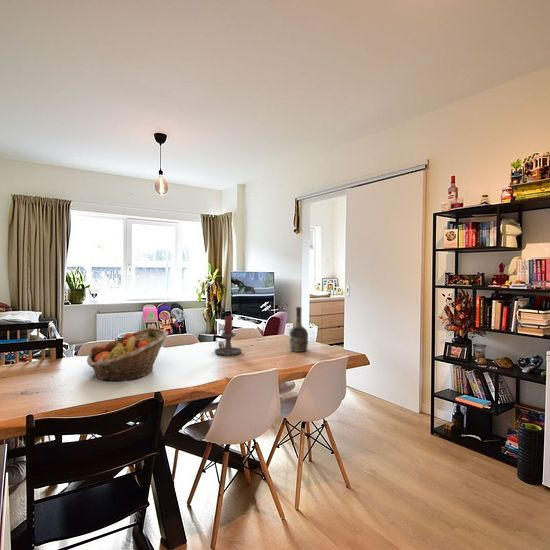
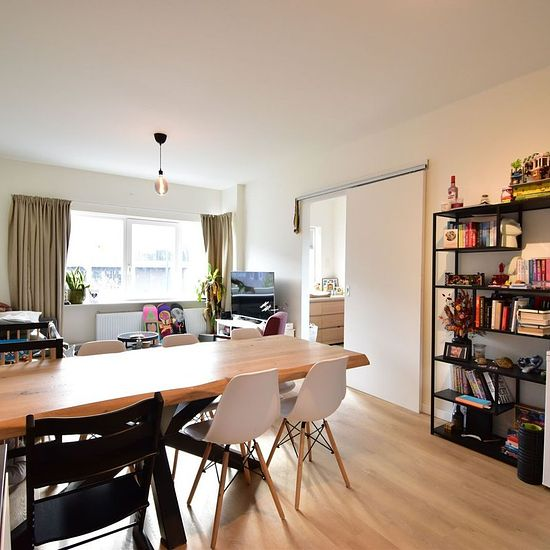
- fruit basket (128, 352)
- candle holder (226, 333)
- cognac bottle (298, 328)
